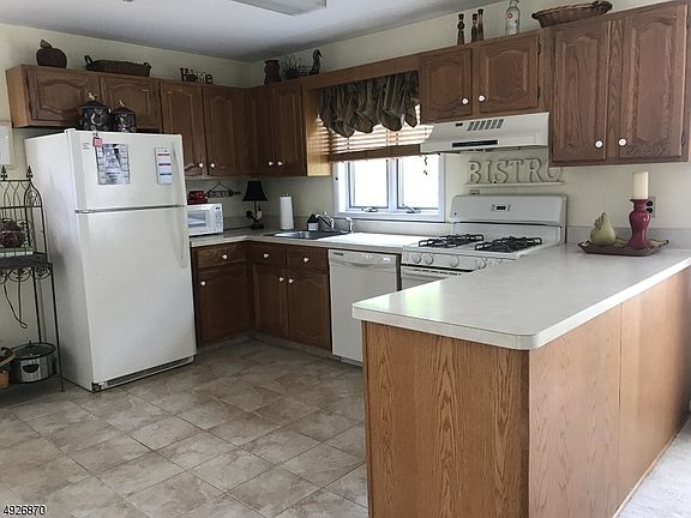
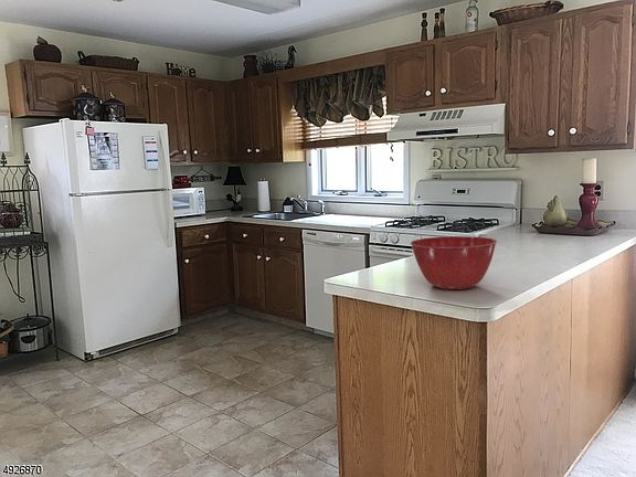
+ mixing bowl (453, 263)
